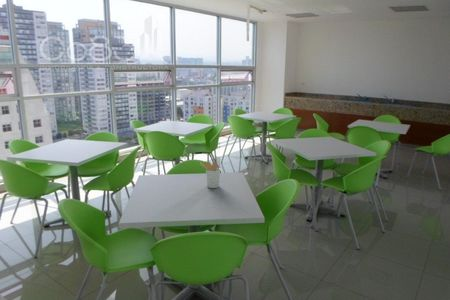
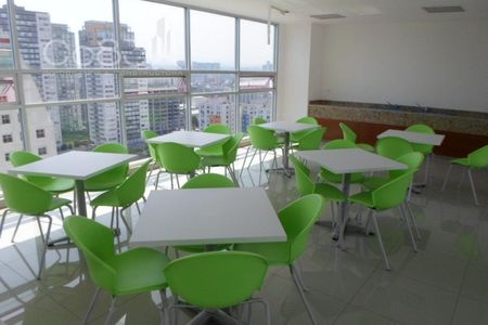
- utensil holder (209, 173)
